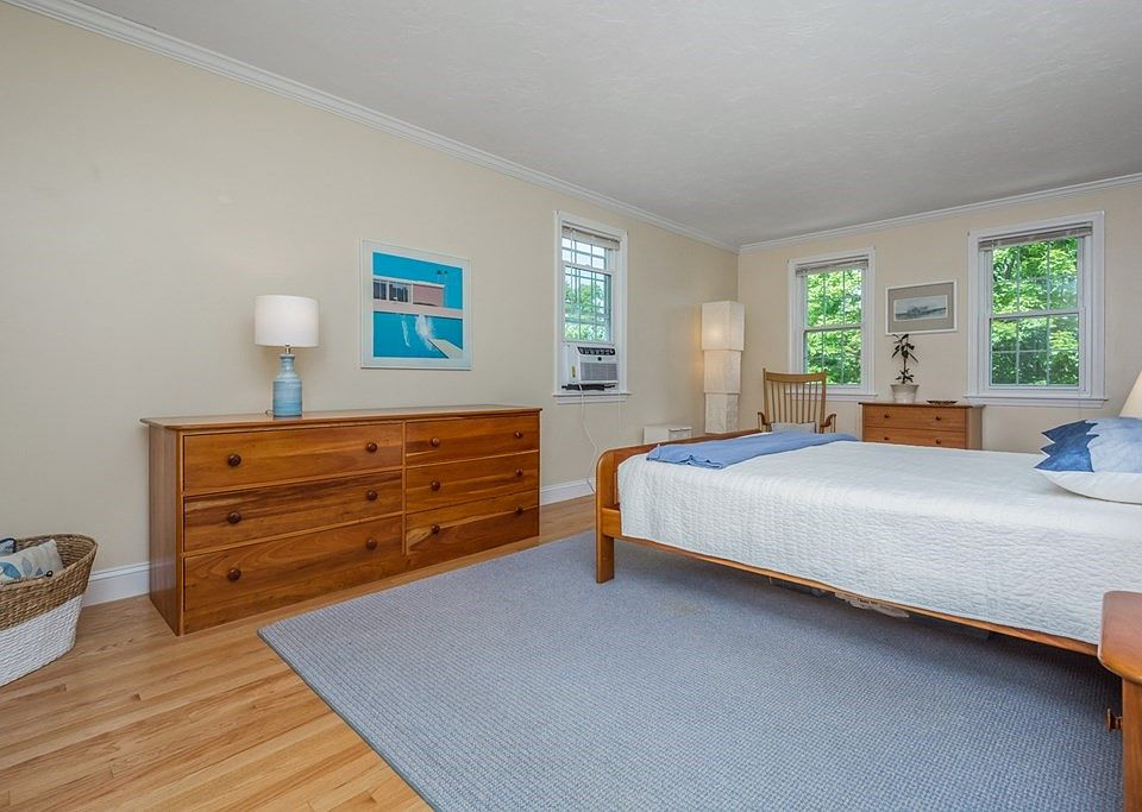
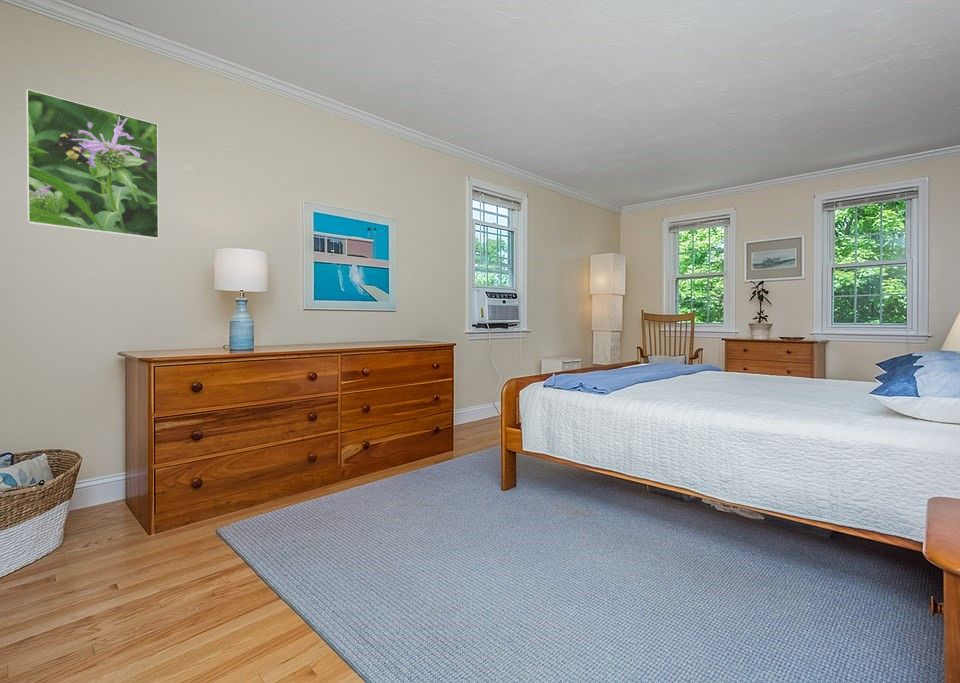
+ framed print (97, 170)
